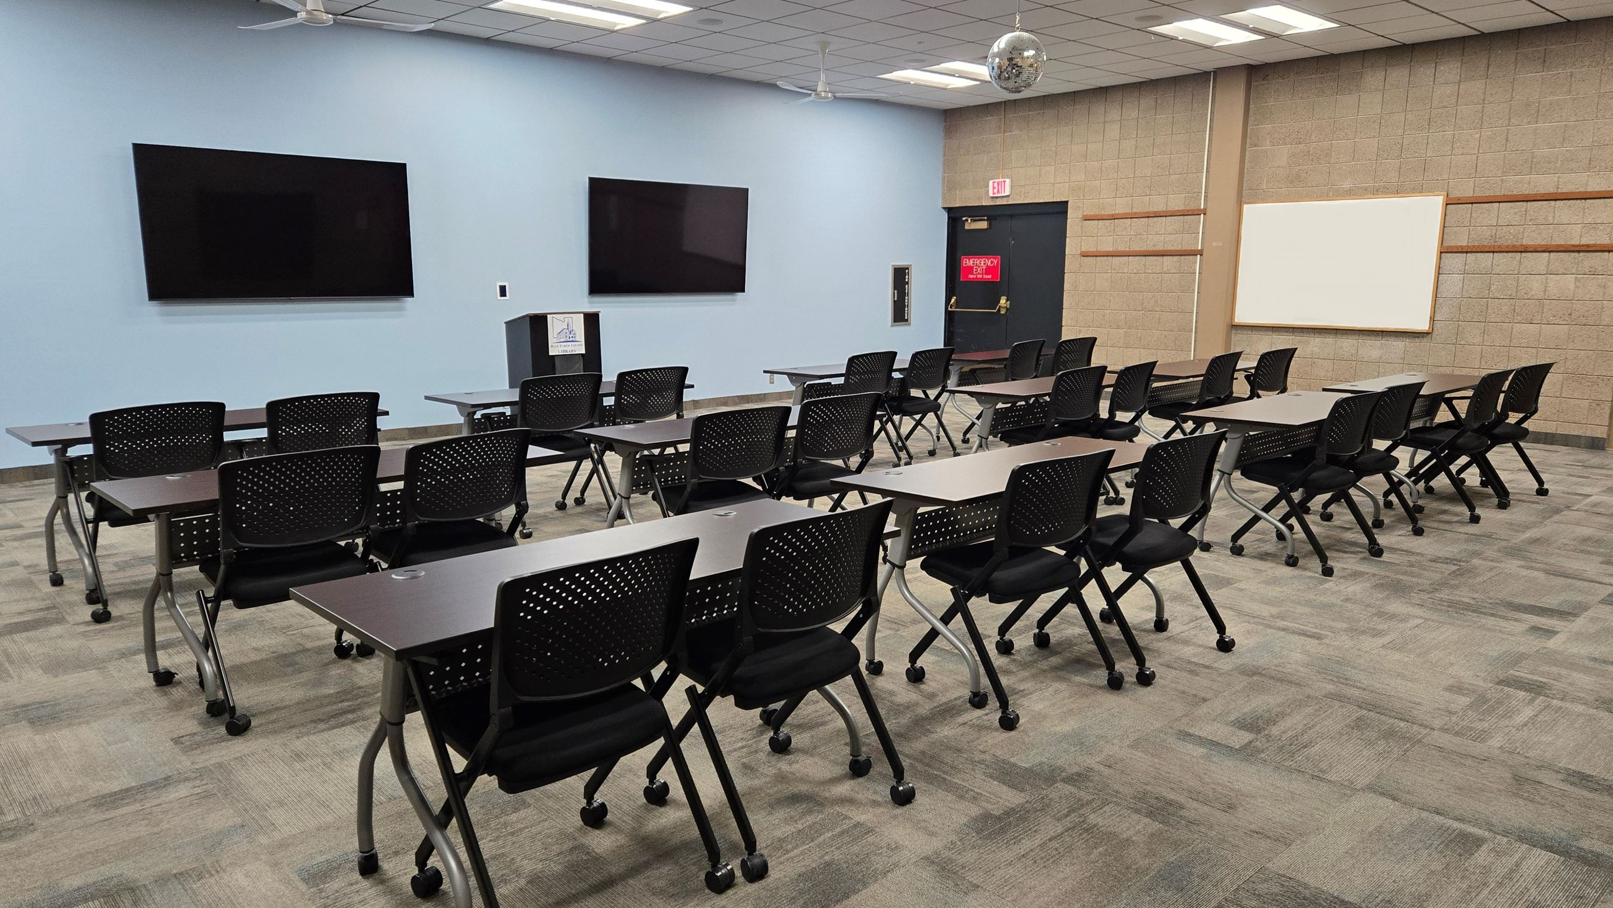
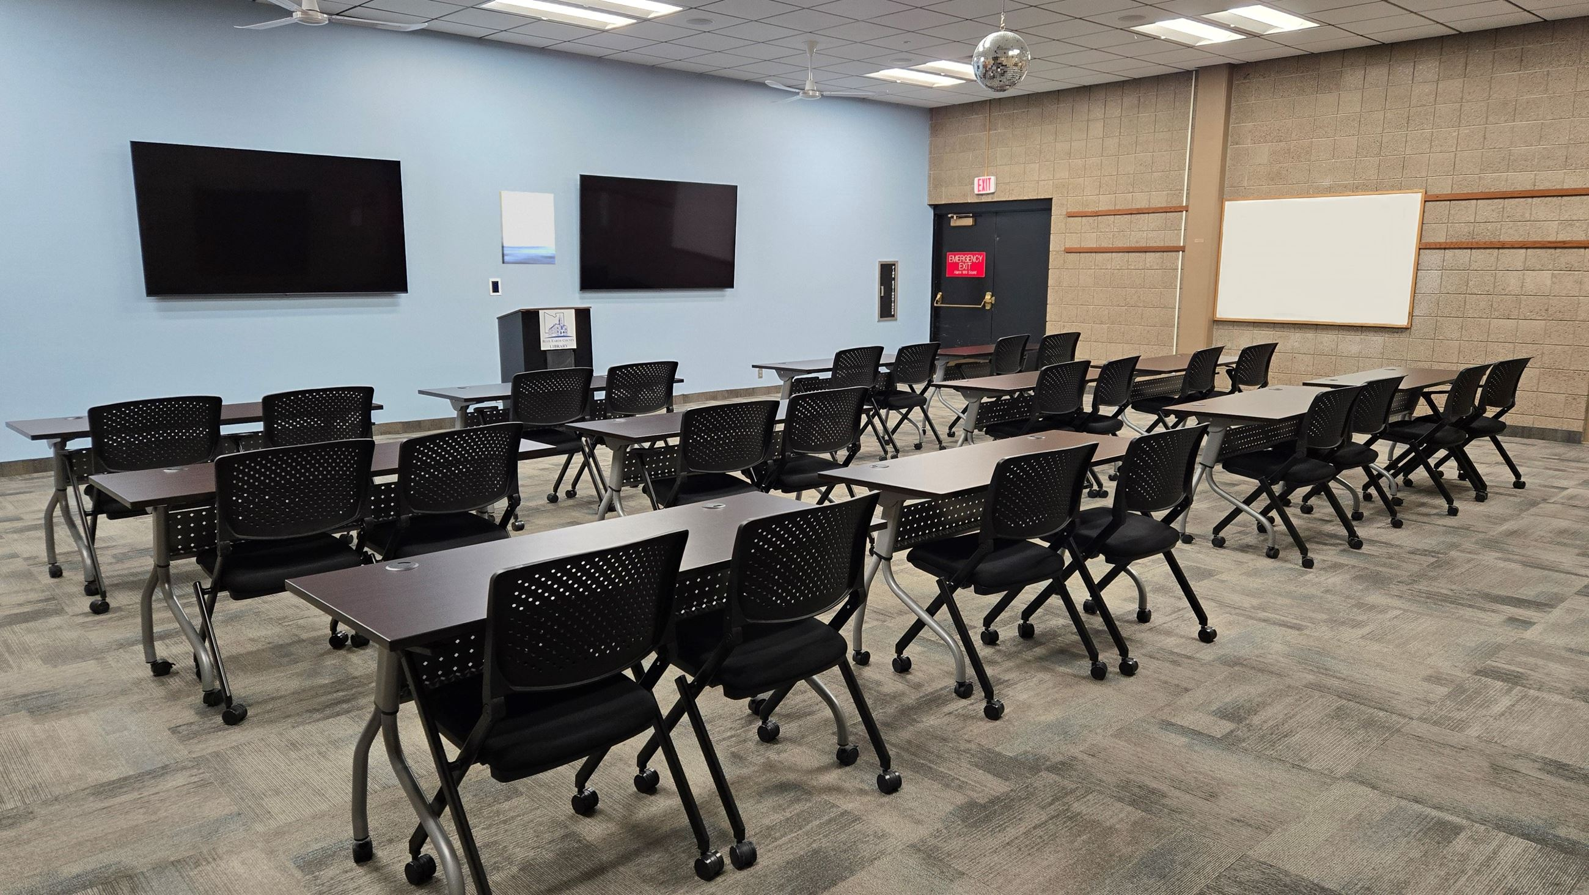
+ wall art (528, 228)
